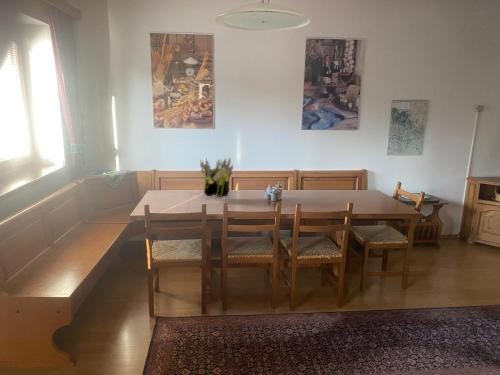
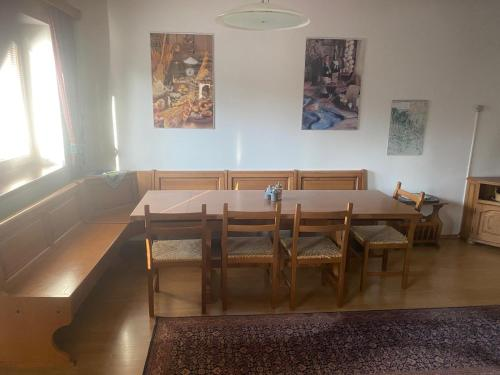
- flower bouquet (213, 177)
